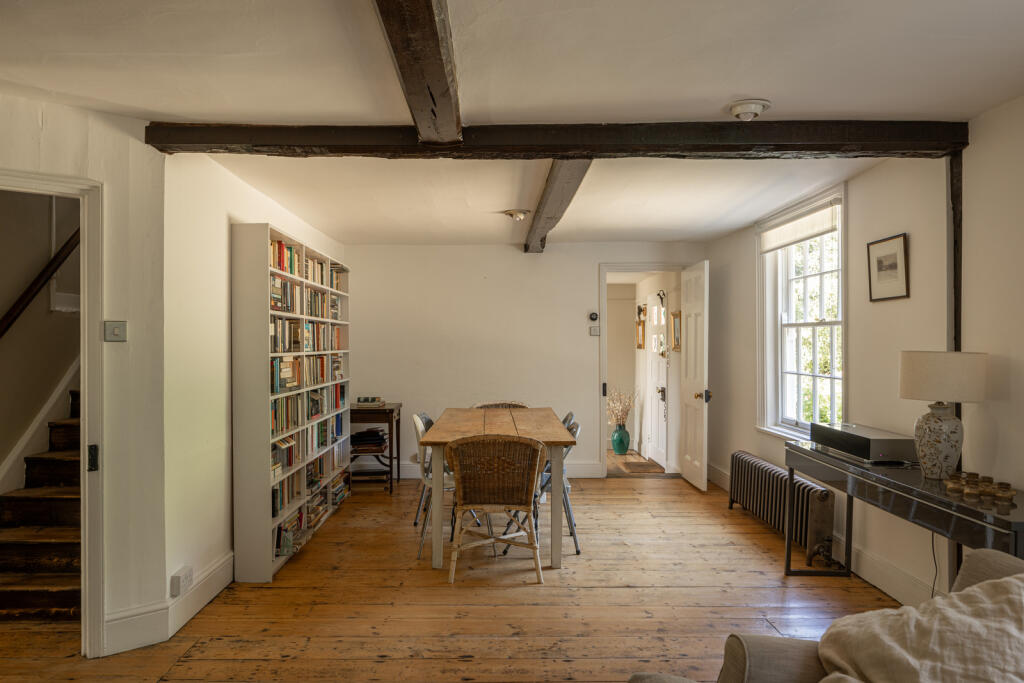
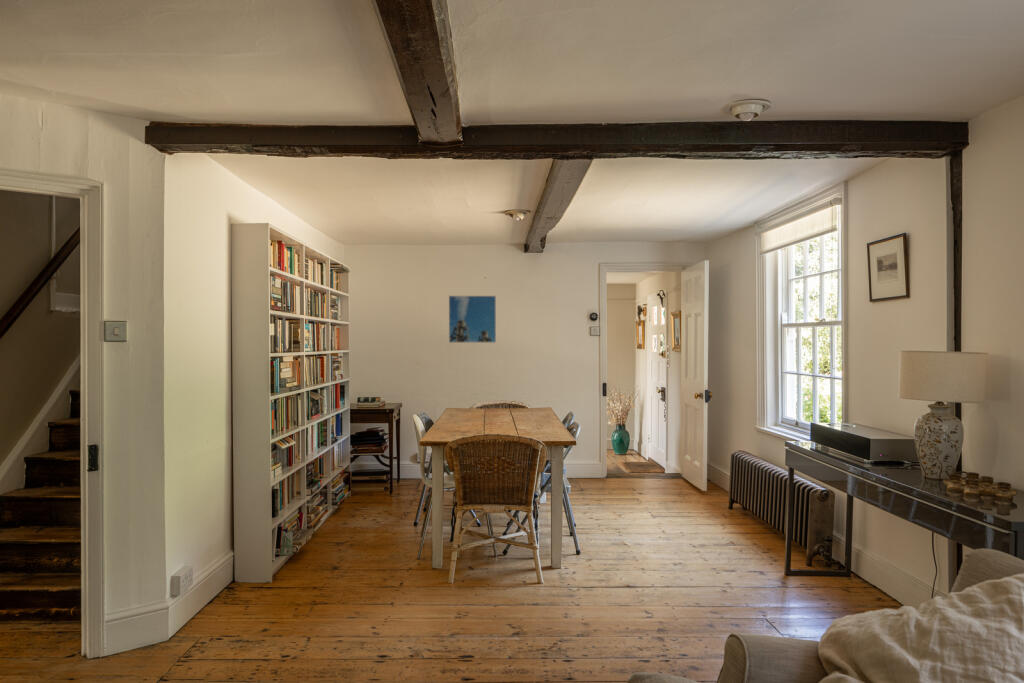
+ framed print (472, 319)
